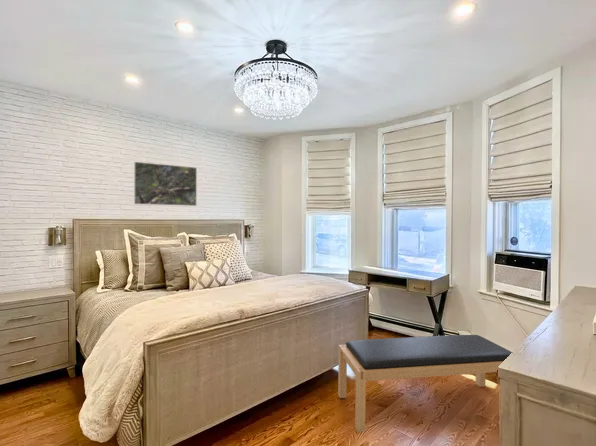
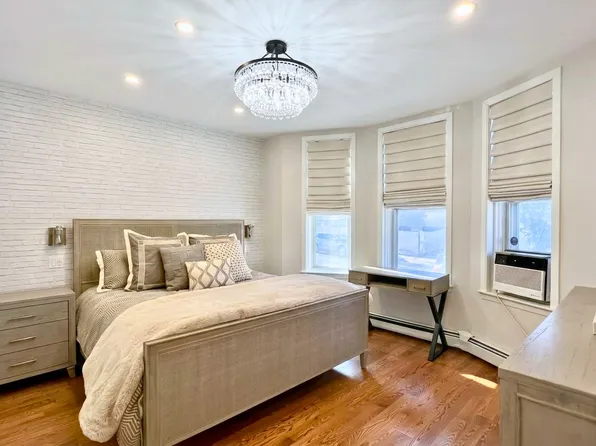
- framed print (166, 185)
- bench (427, 375)
